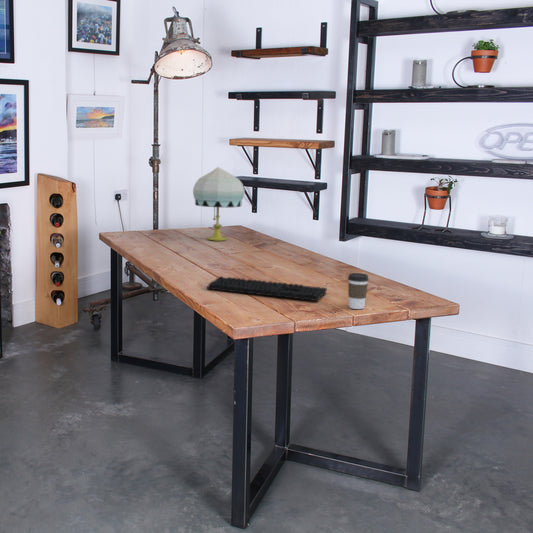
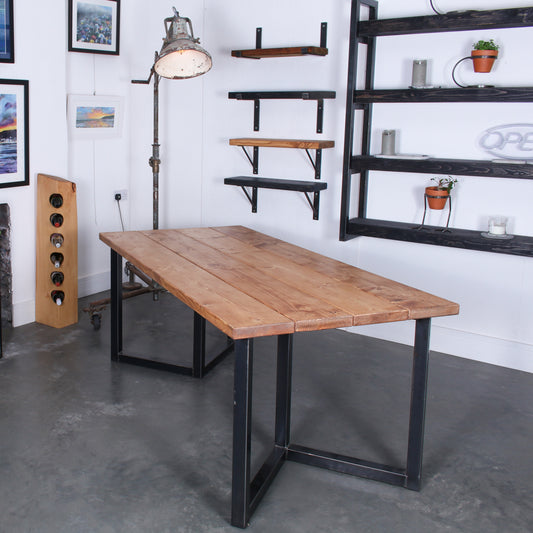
- table lamp (218, 203)
- coffee cup (357, 291)
- keyboard (266, 287)
